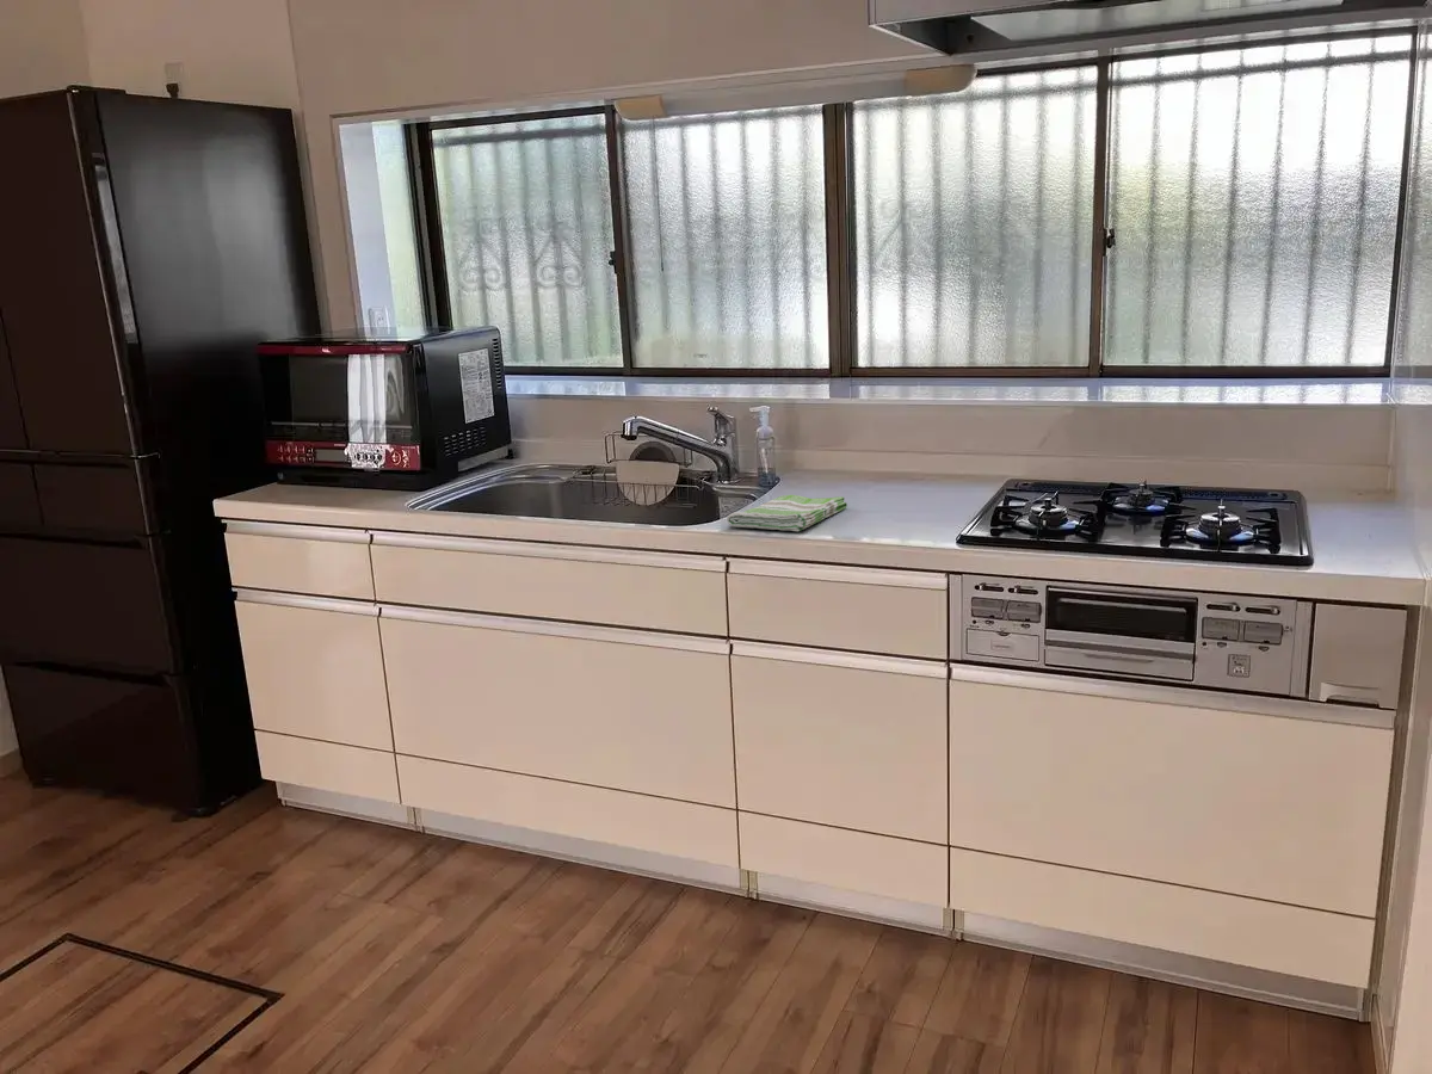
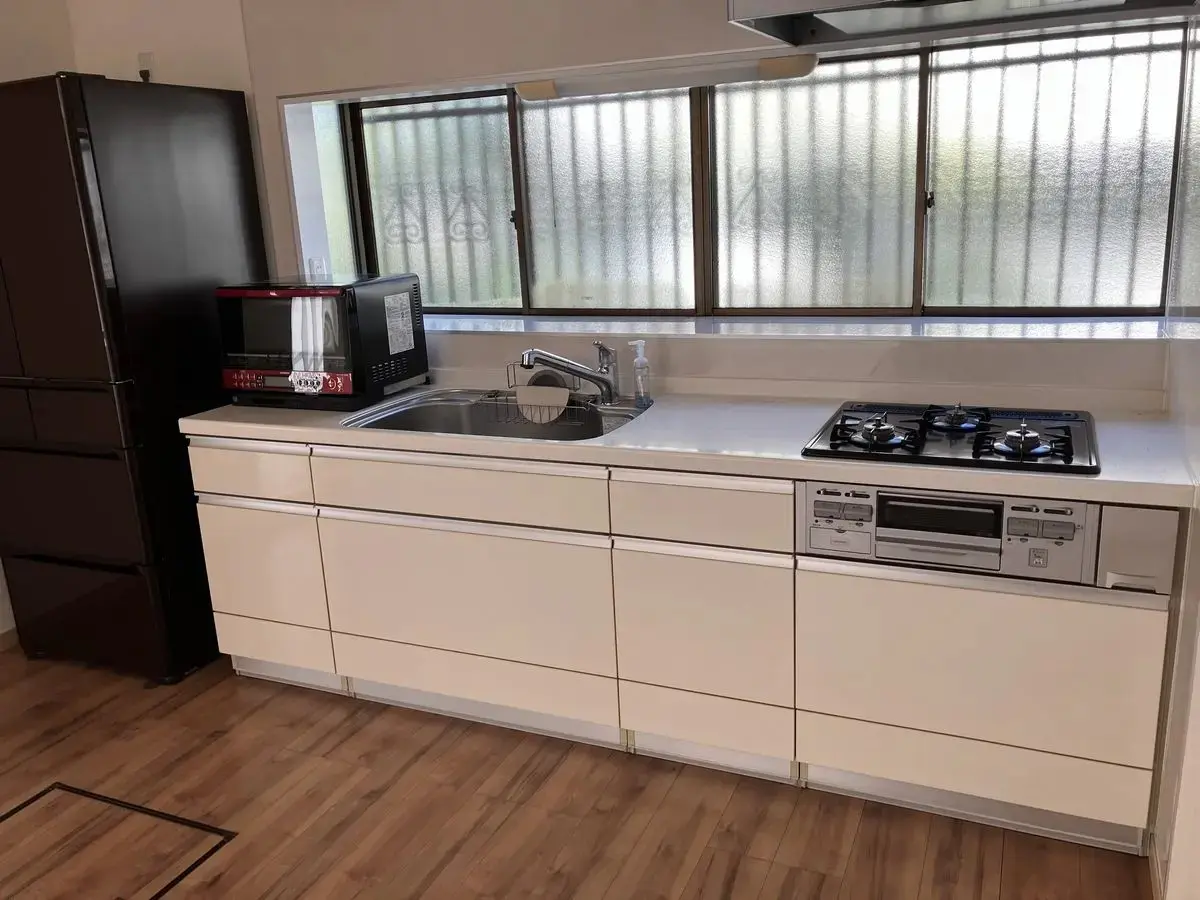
- dish towel (788, 508)
